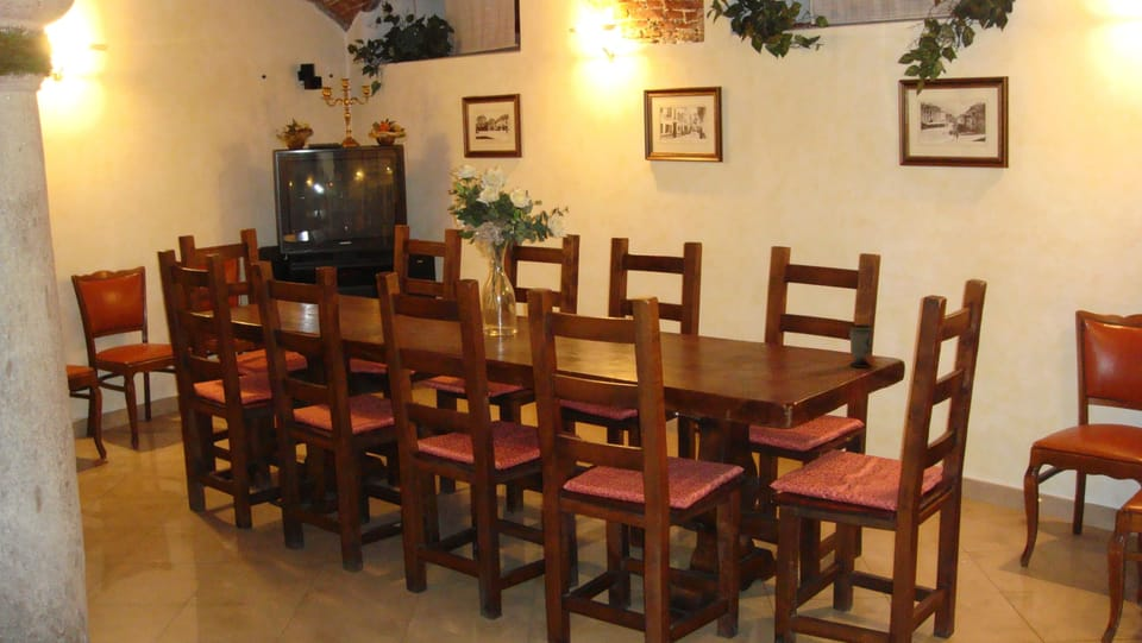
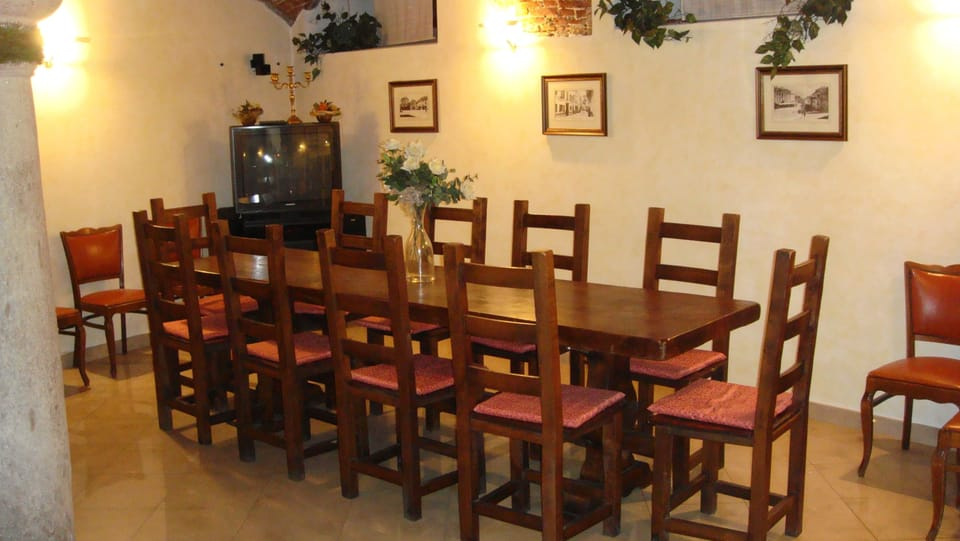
- cup (860, 345)
